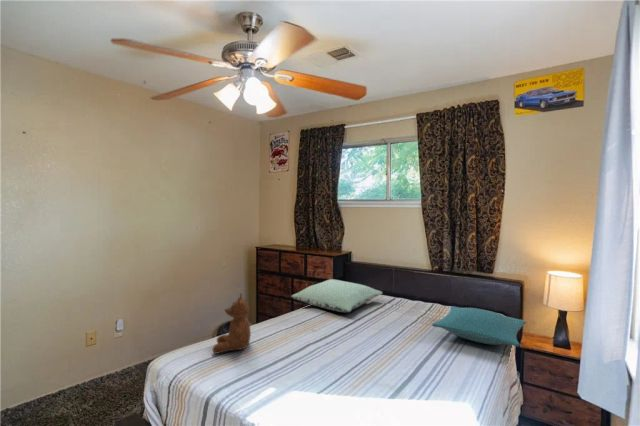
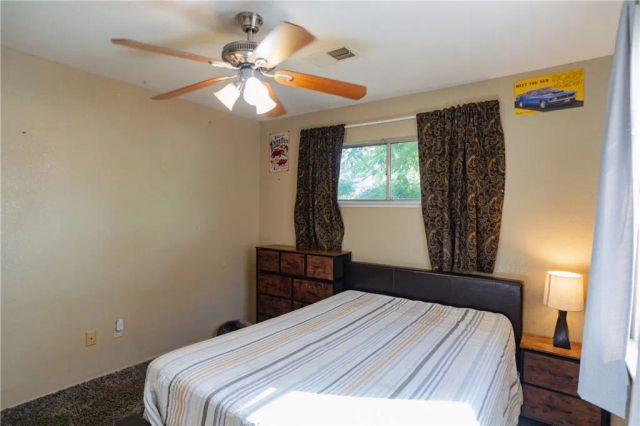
- pillow (337, 294)
- pillow (479, 324)
- teddy bear (232, 321)
